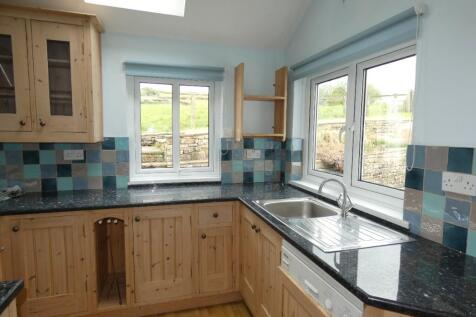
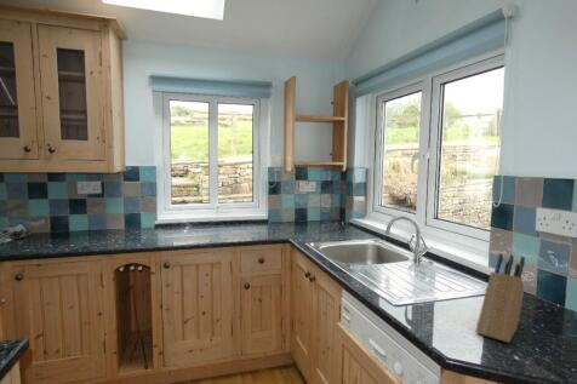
+ knife block (503, 292)
